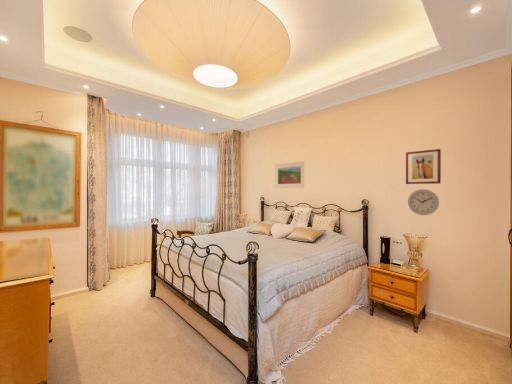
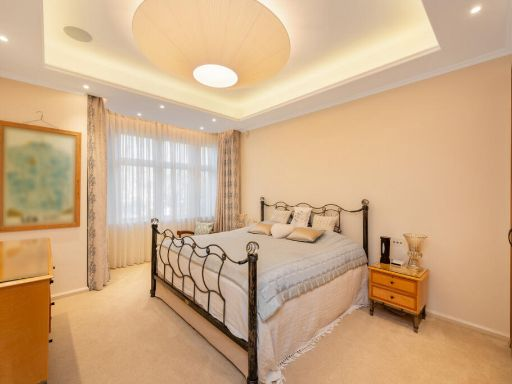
- wall art (422, 167)
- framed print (289, 175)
- wall clock (422, 202)
